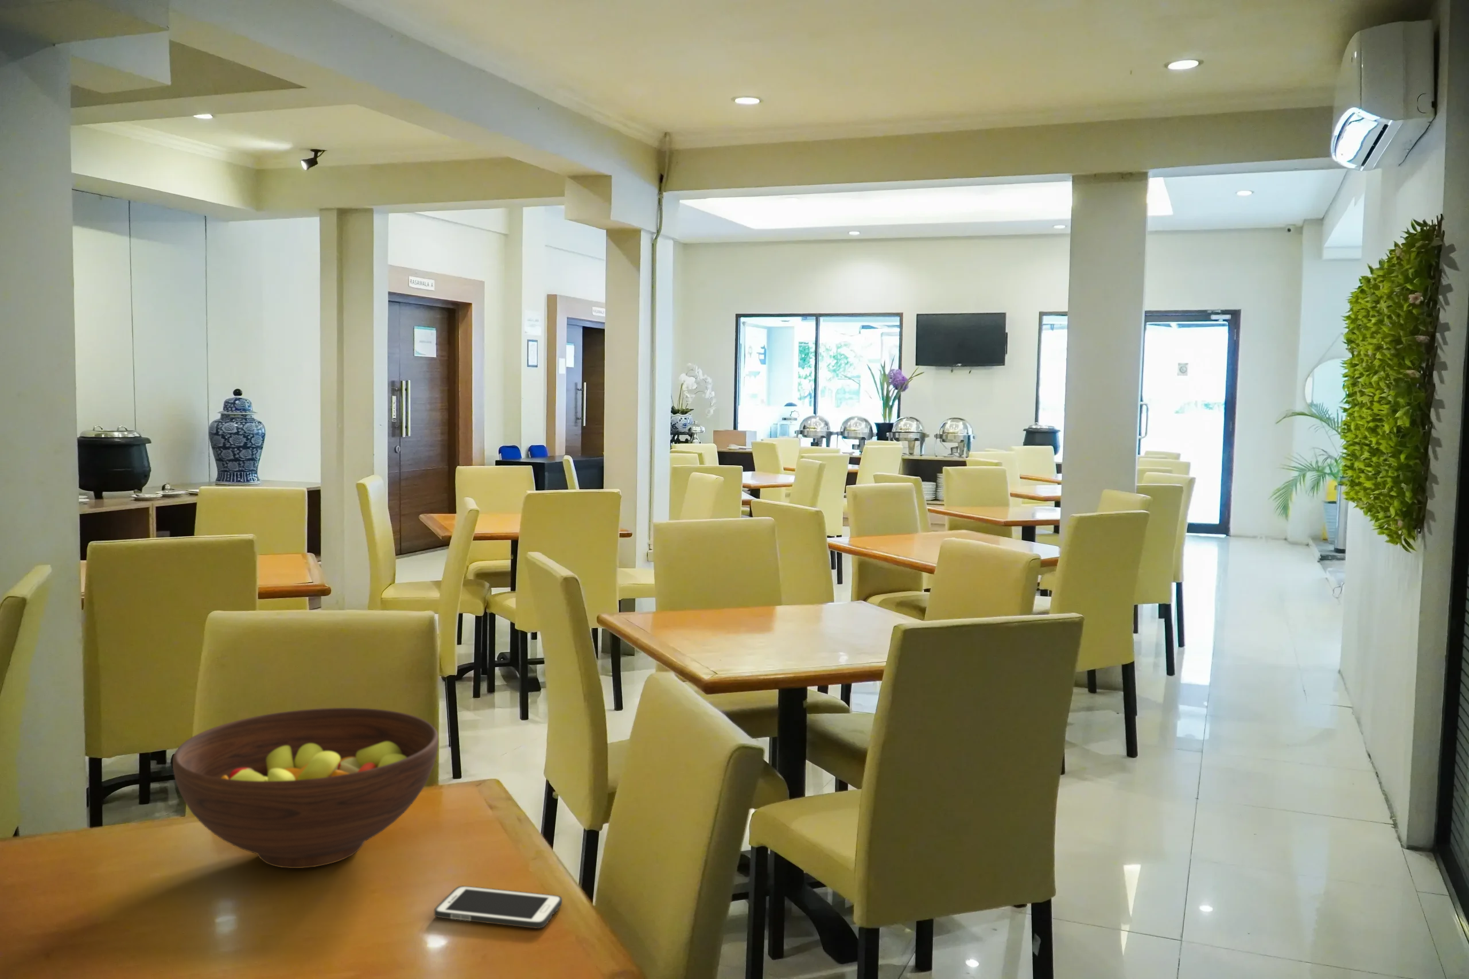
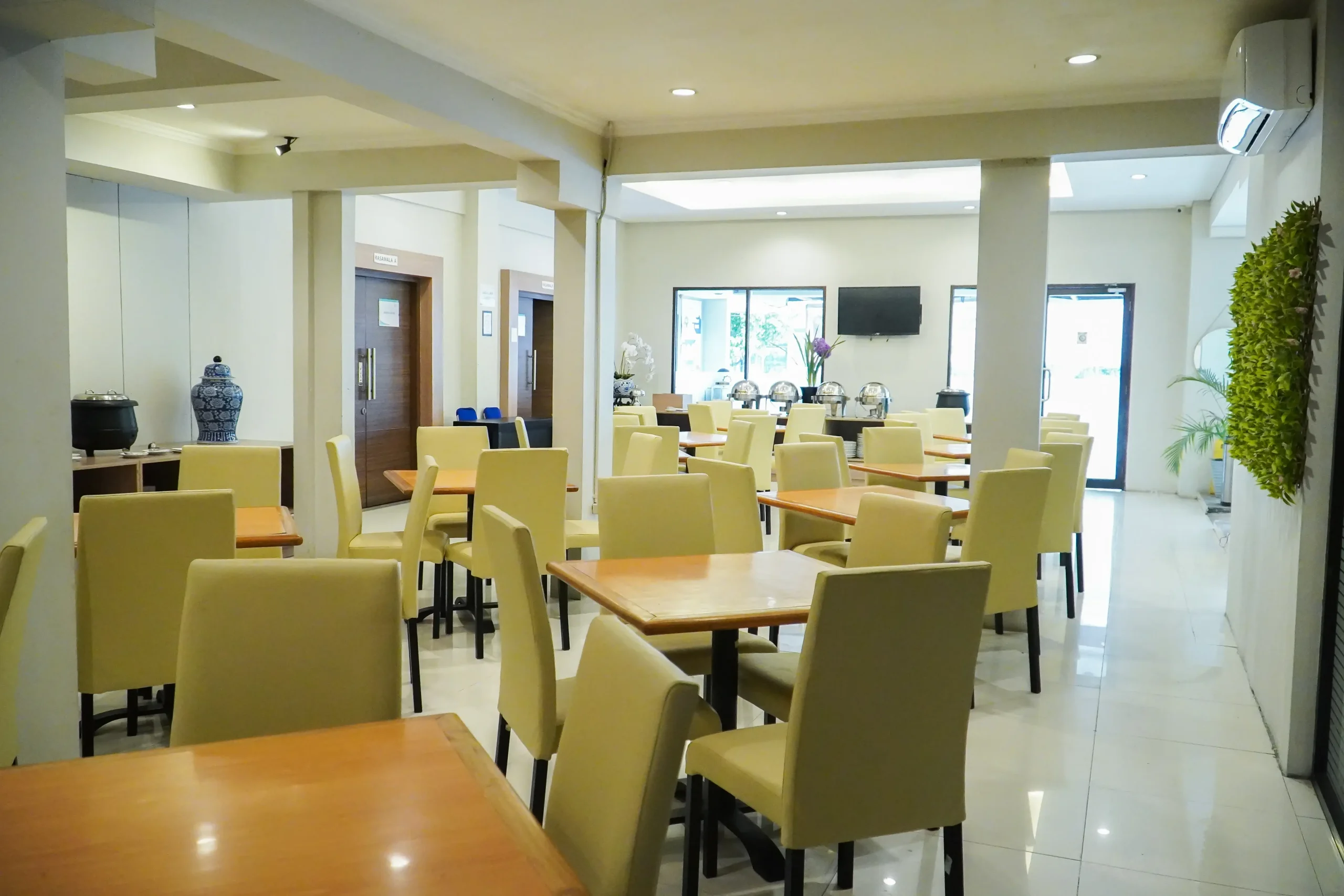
- cell phone (498, 907)
- fruit bowl (312, 797)
